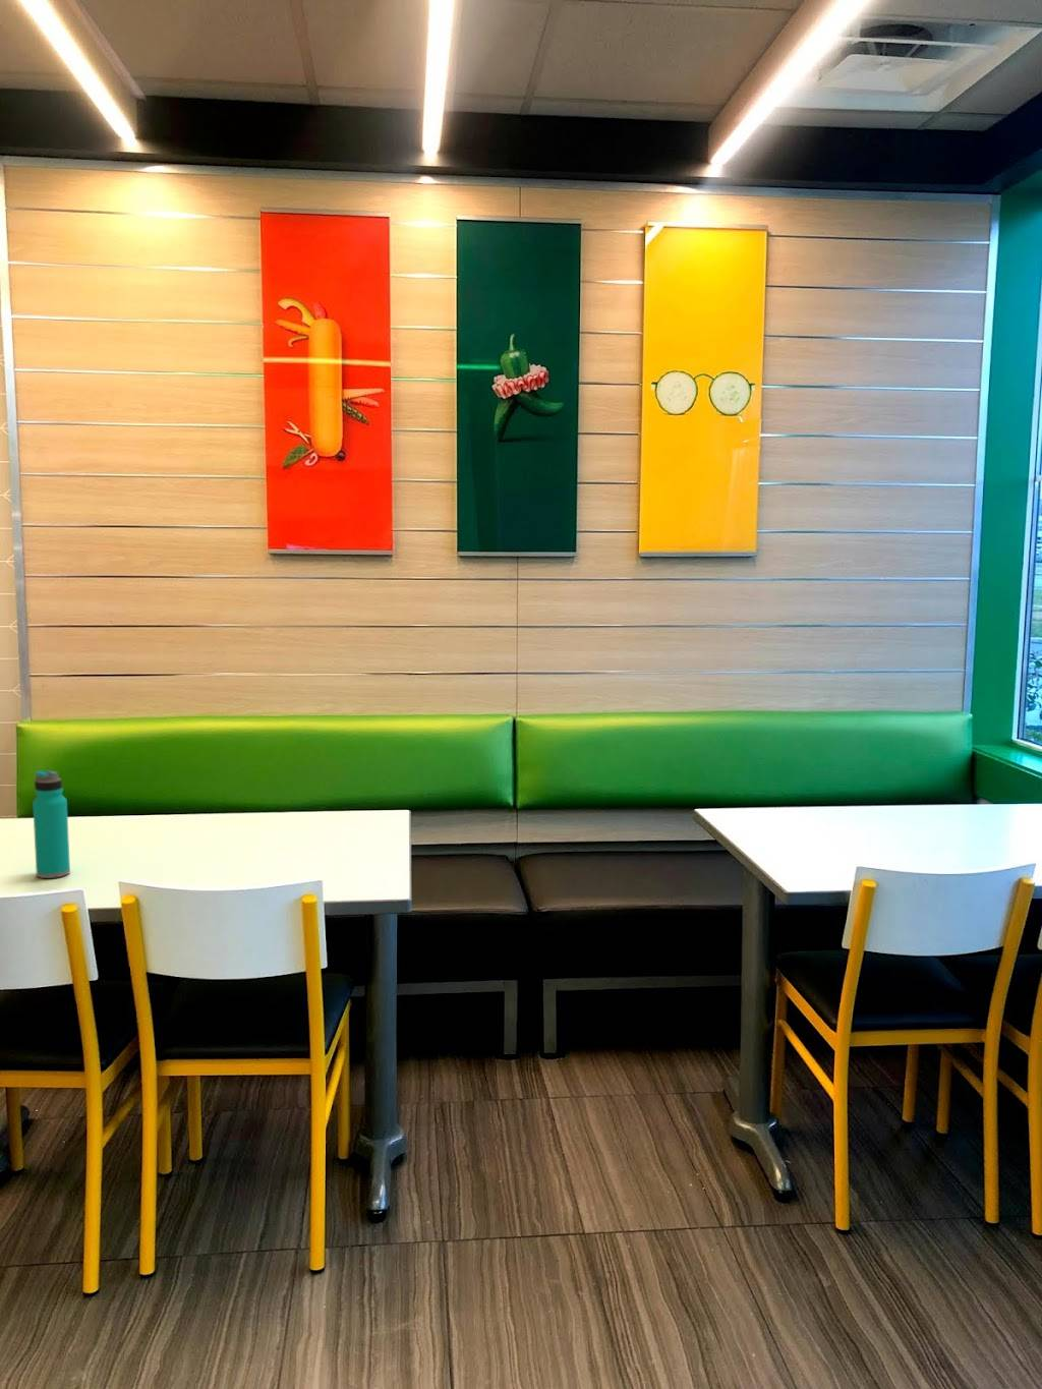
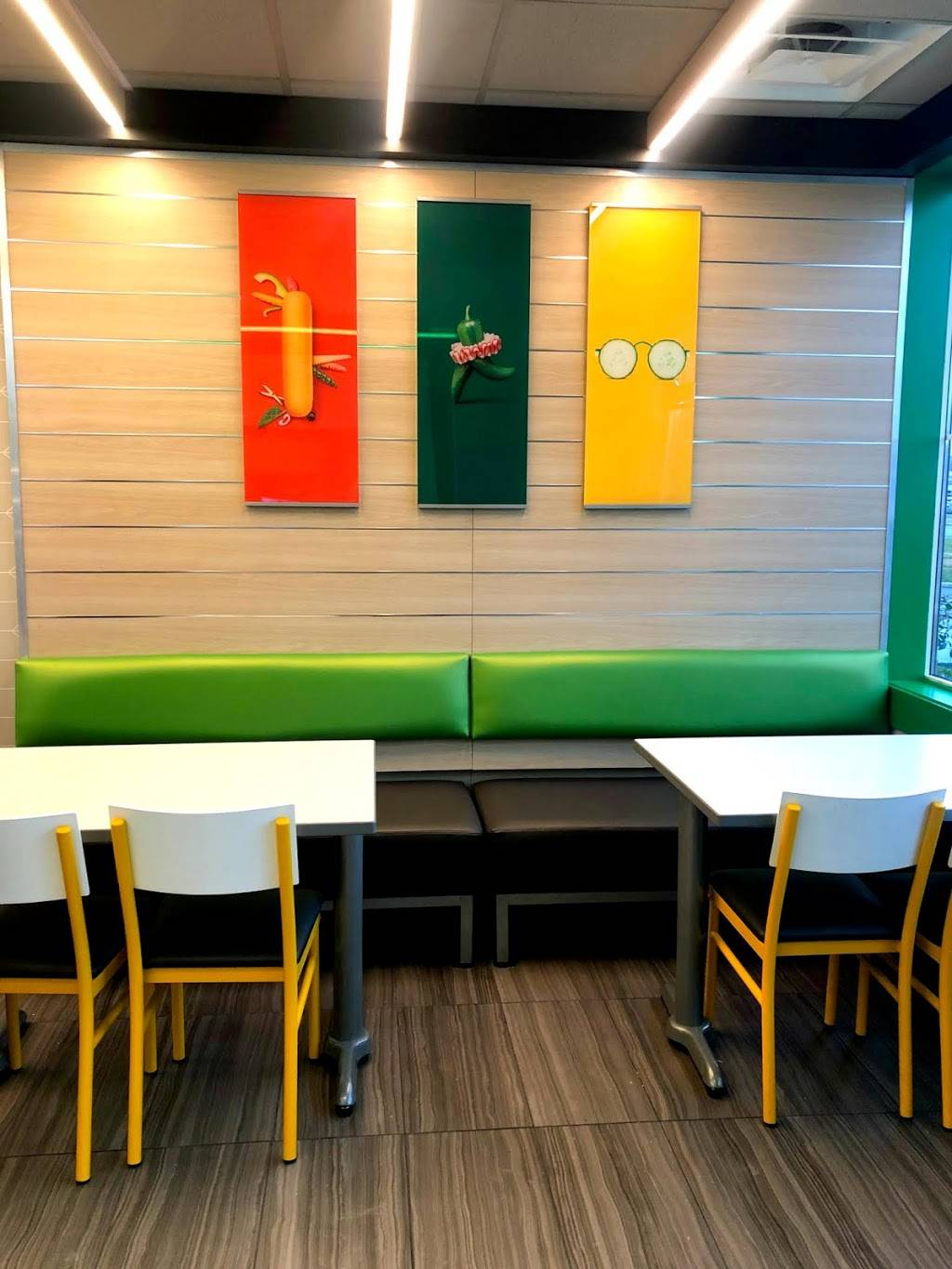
- water bottle (50, 822)
